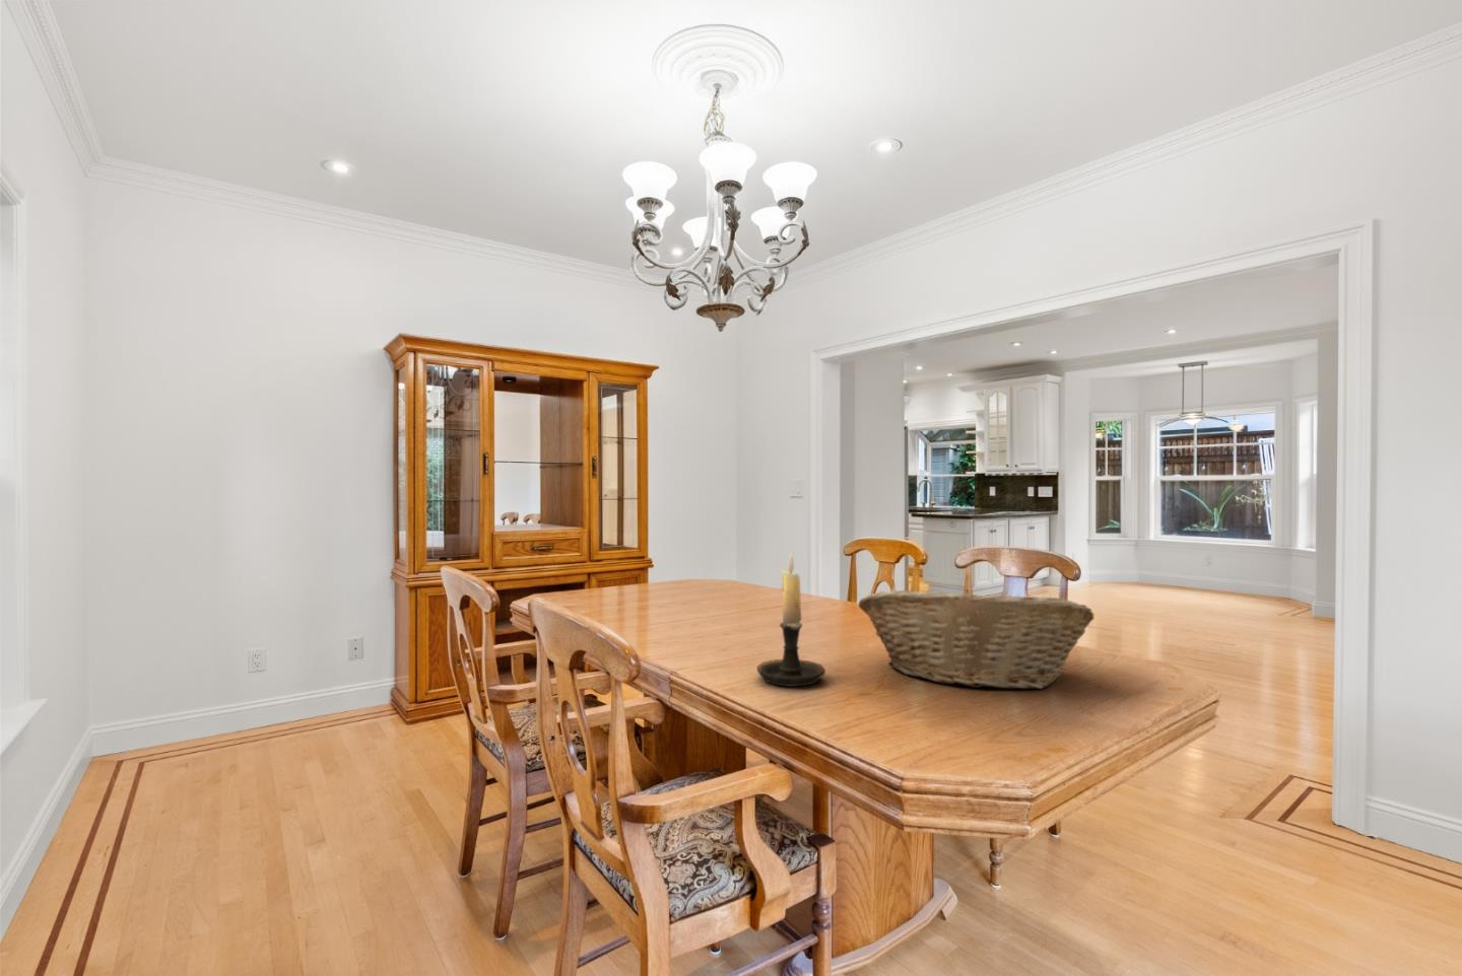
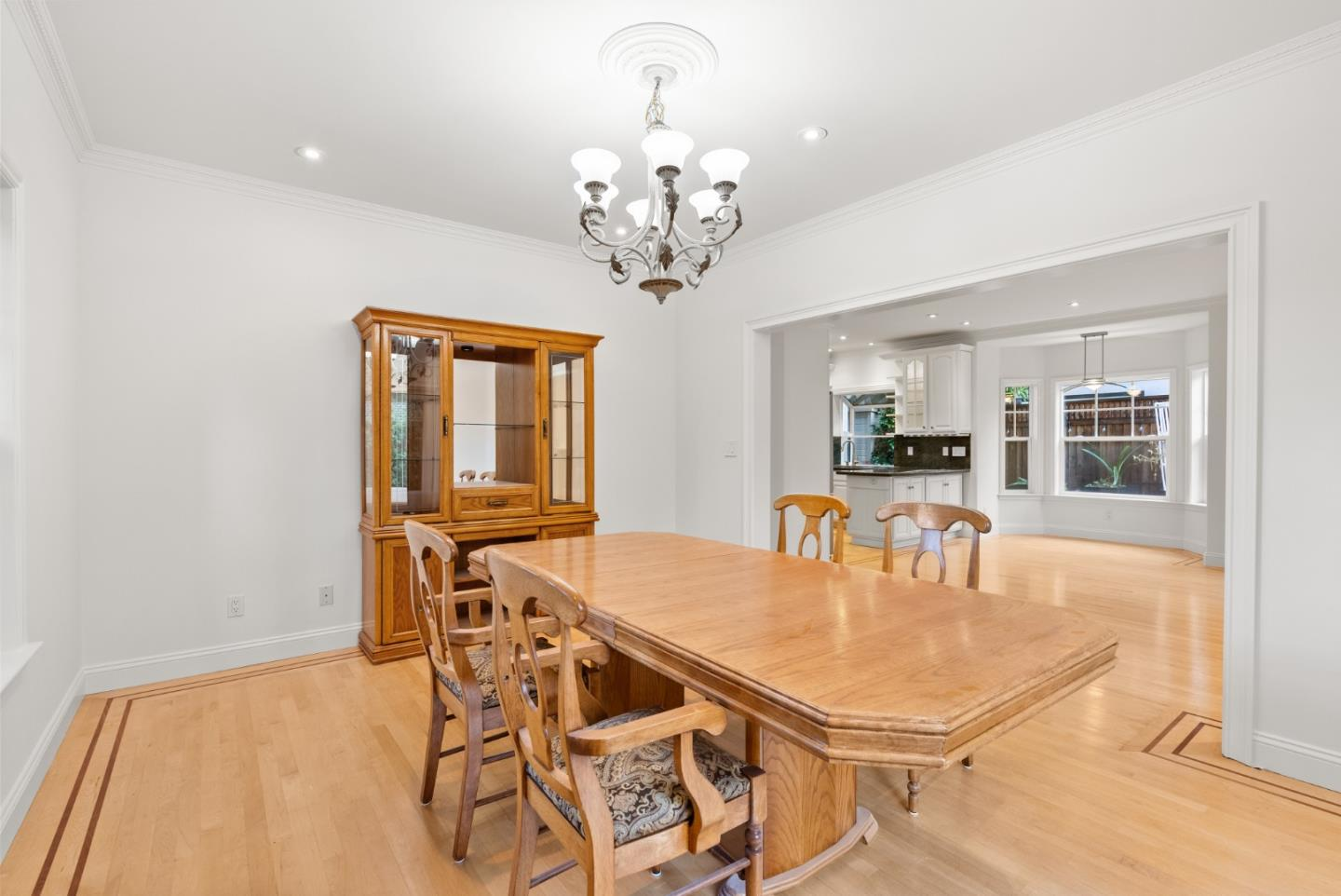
- candle holder (790, 613)
- fruit basket (969, 629)
